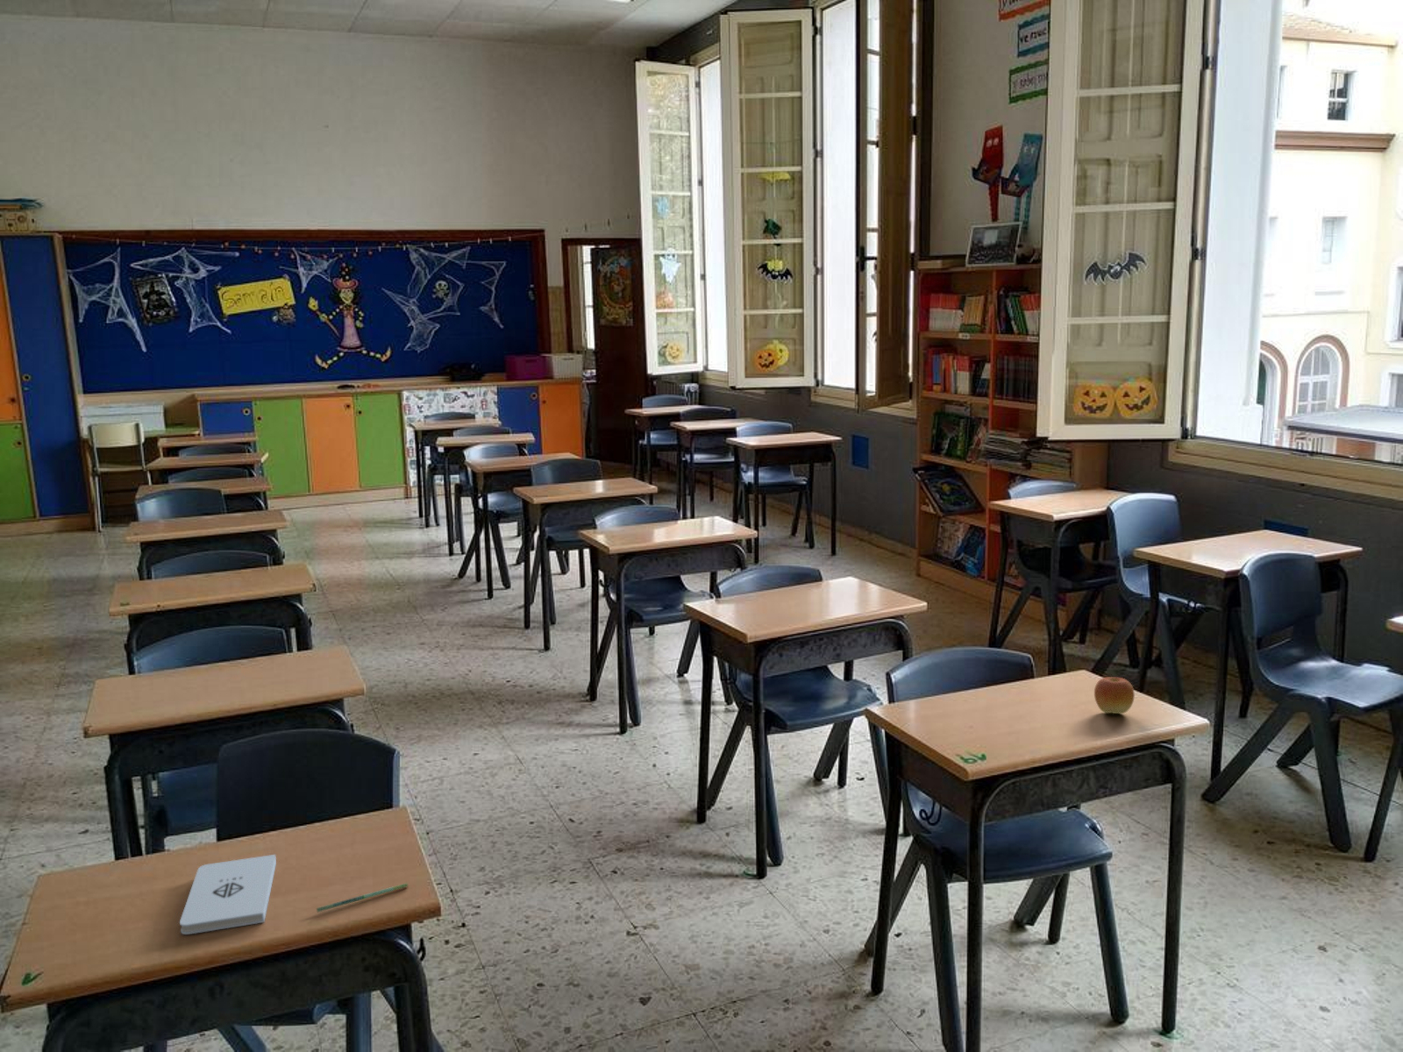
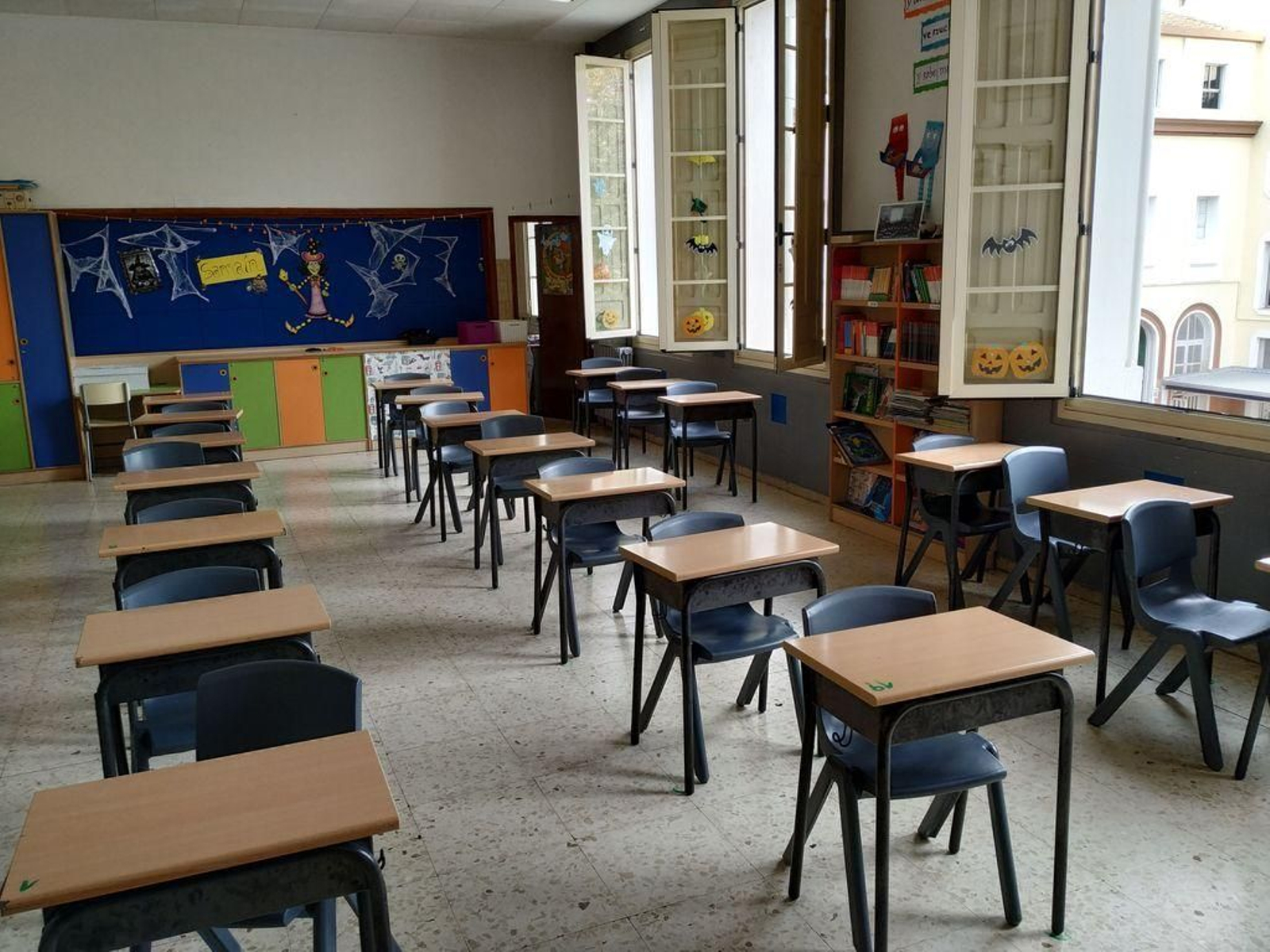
- pen (363, 897)
- notepad (230, 893)
- apple (1114, 695)
